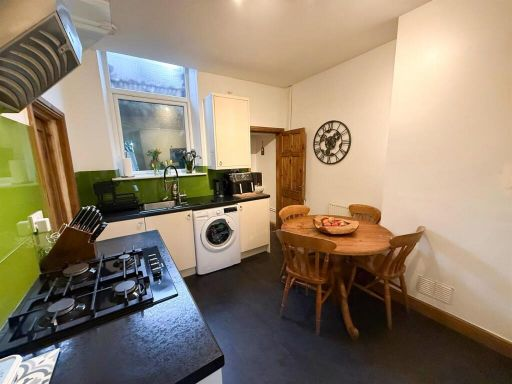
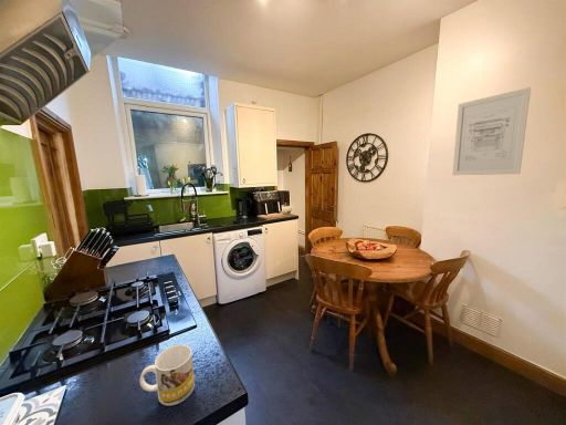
+ mug (167, 374)
+ wall art (486, 136)
